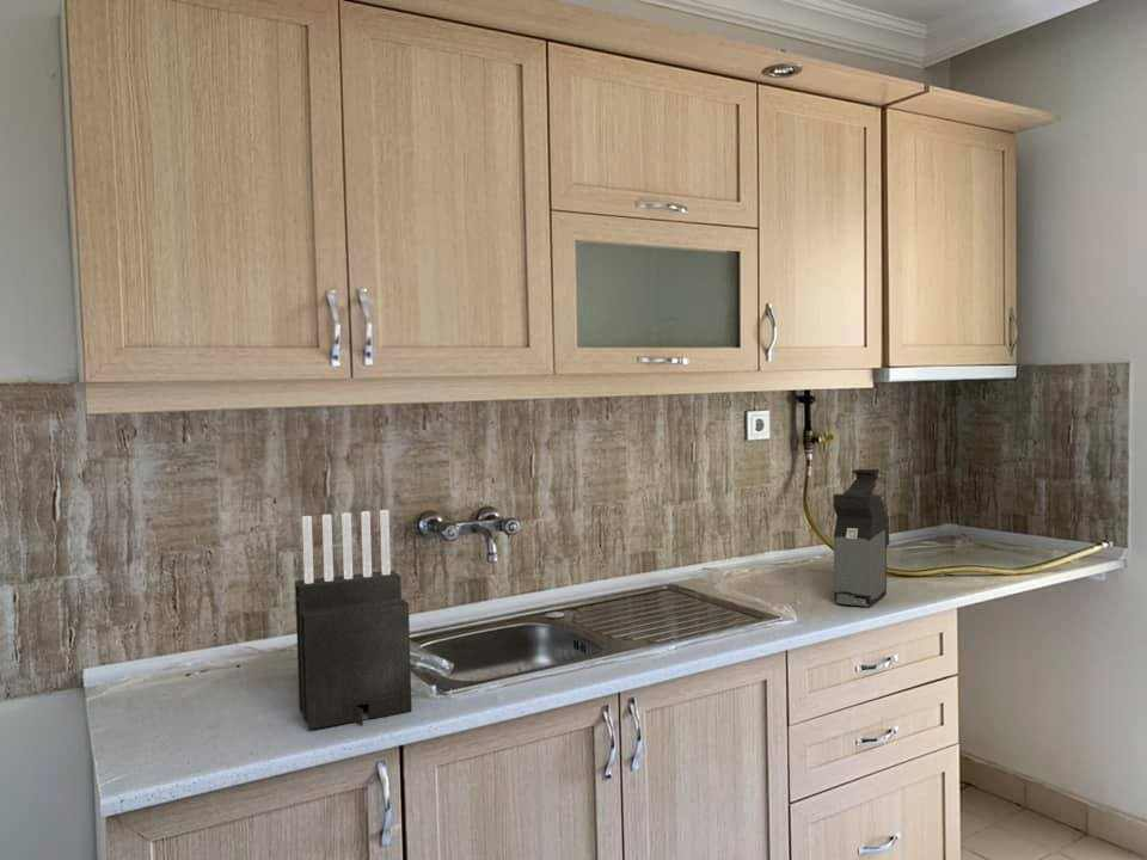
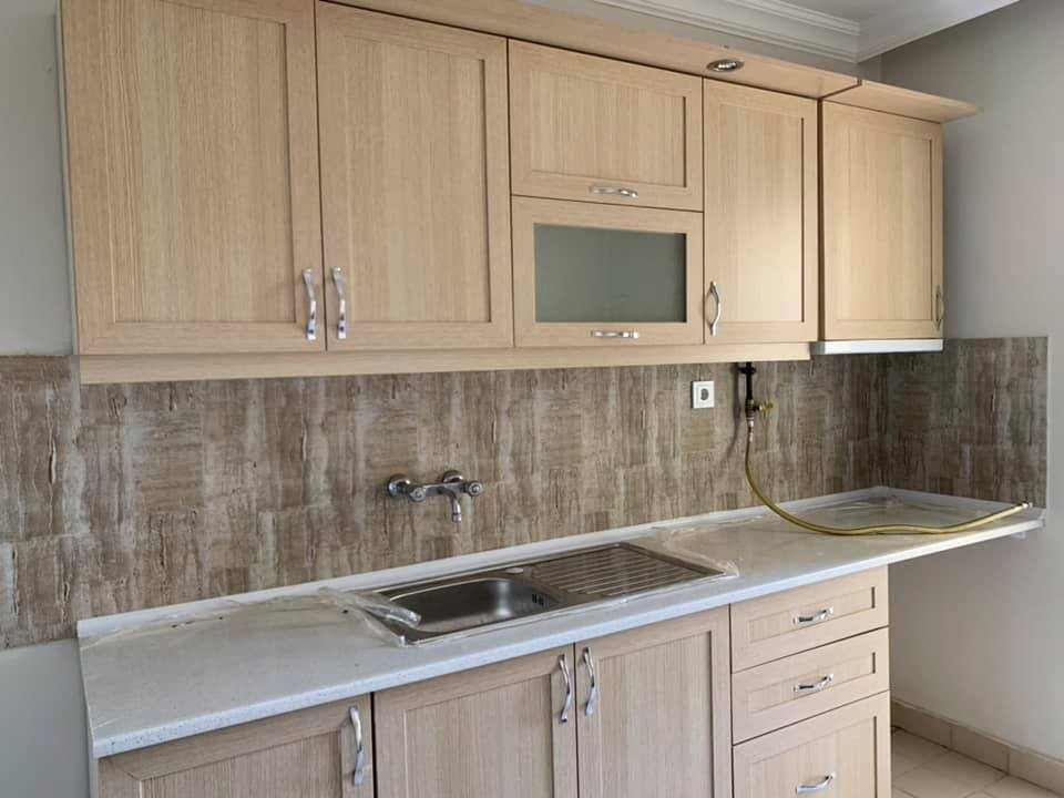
- knife block (352, 614)
- coffee maker (861, 535)
